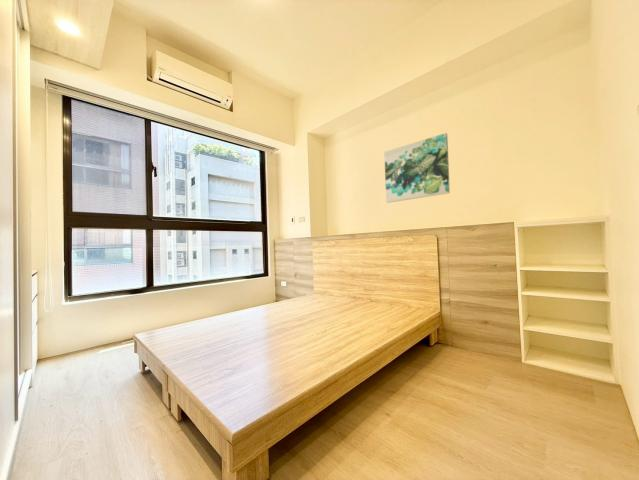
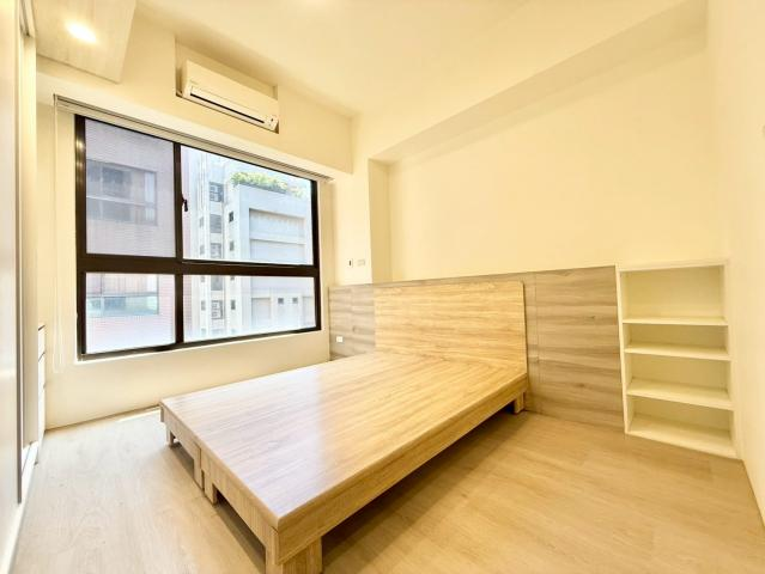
- wall art (414, 170)
